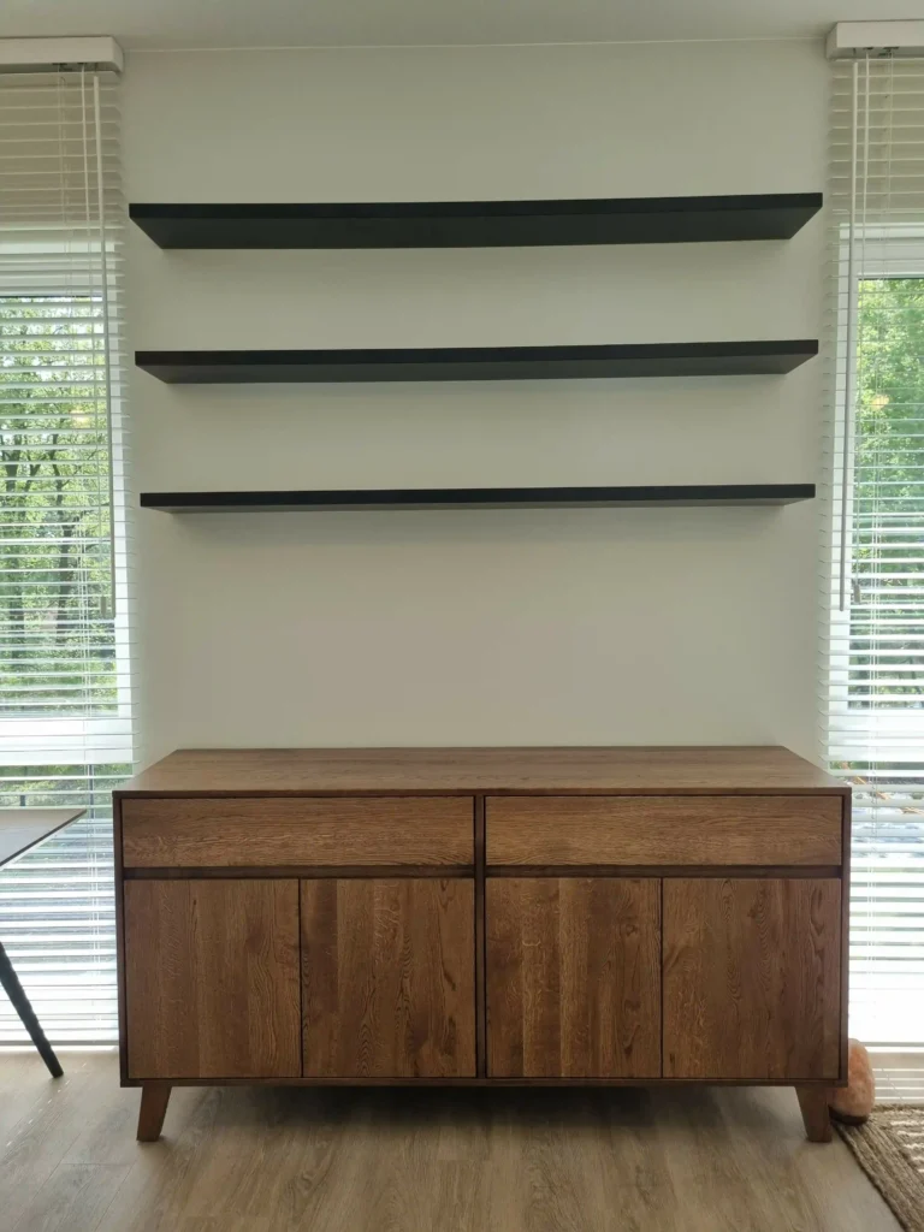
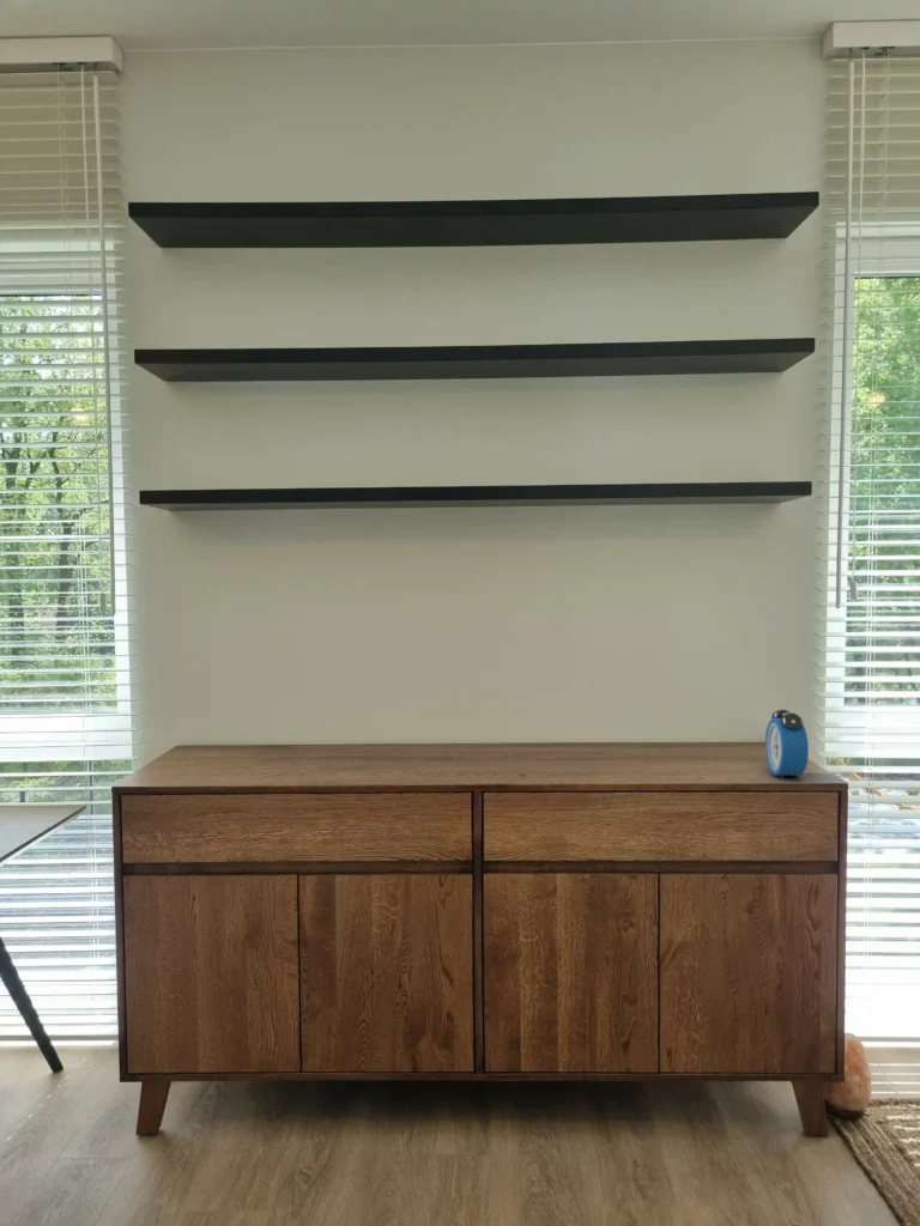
+ alarm clock (786, 742)
